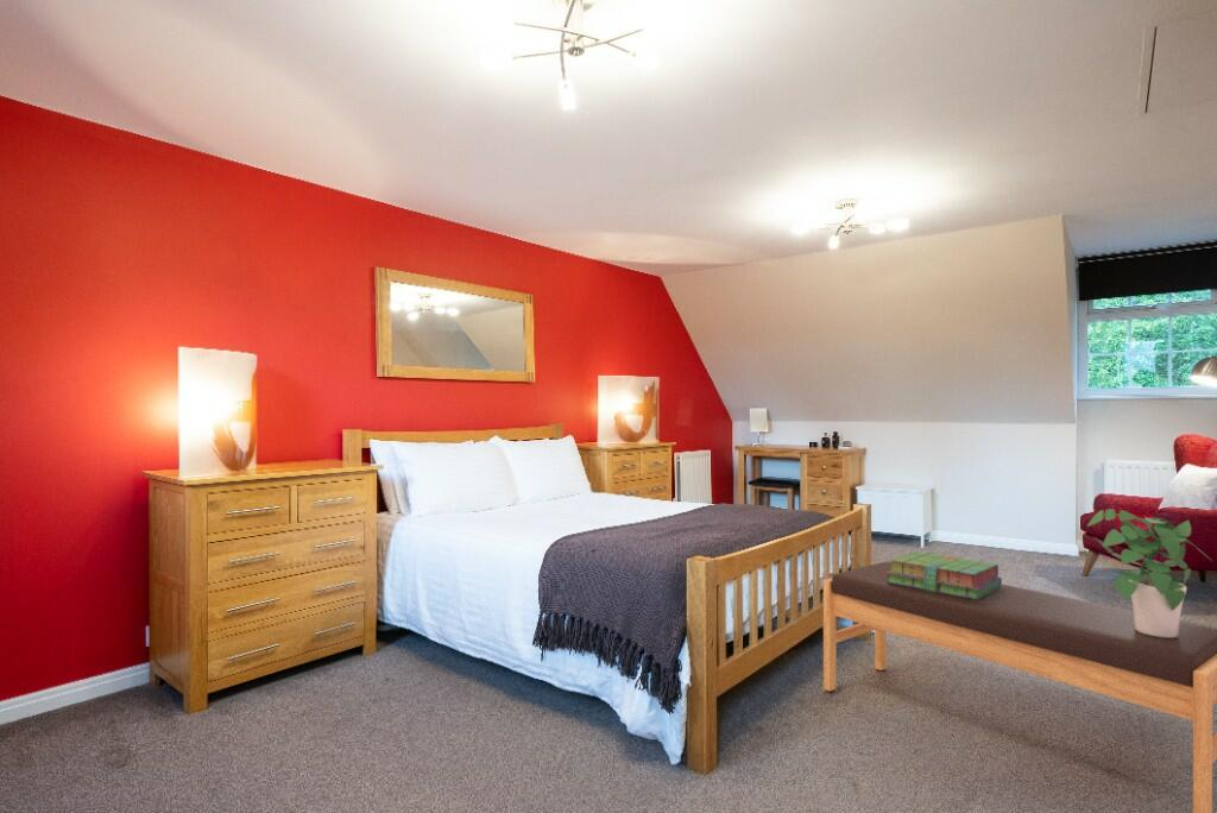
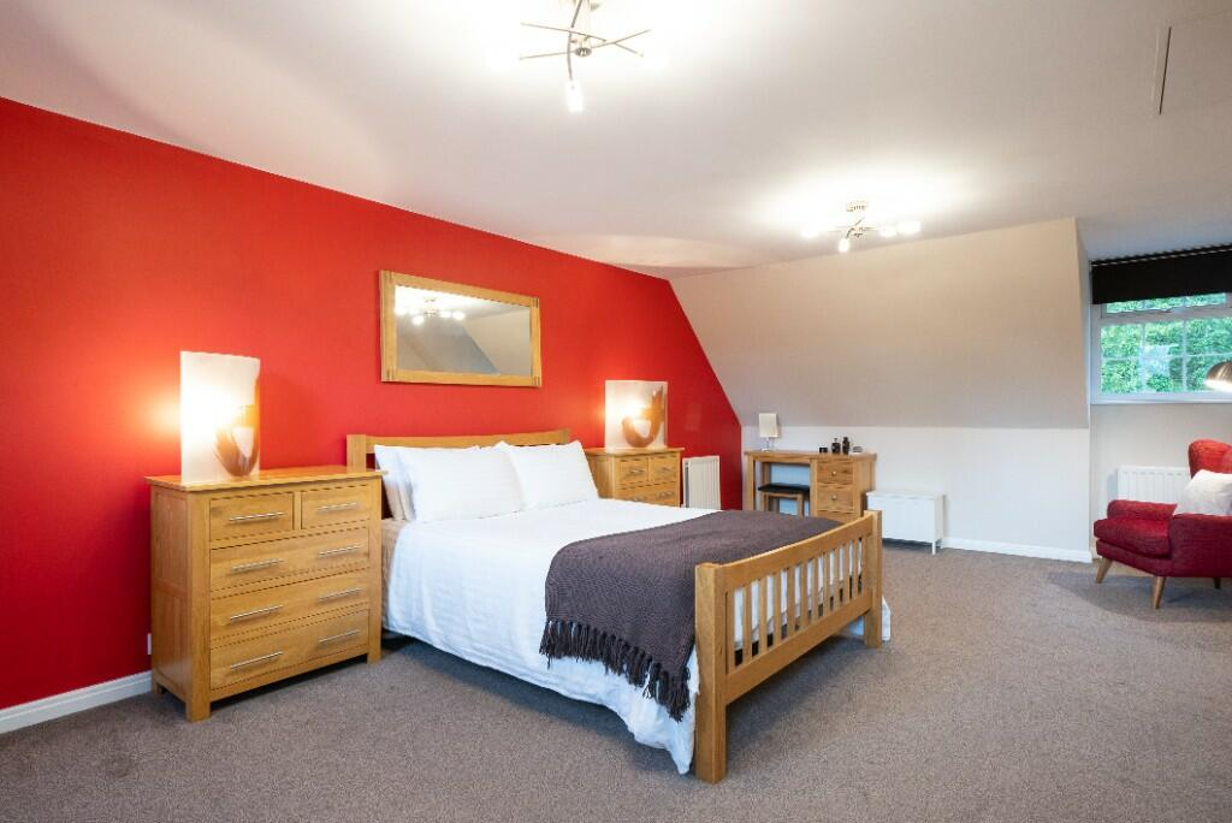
- potted plant (1146, 571)
- bench (1002, 663)
- stack of books (942, 572)
